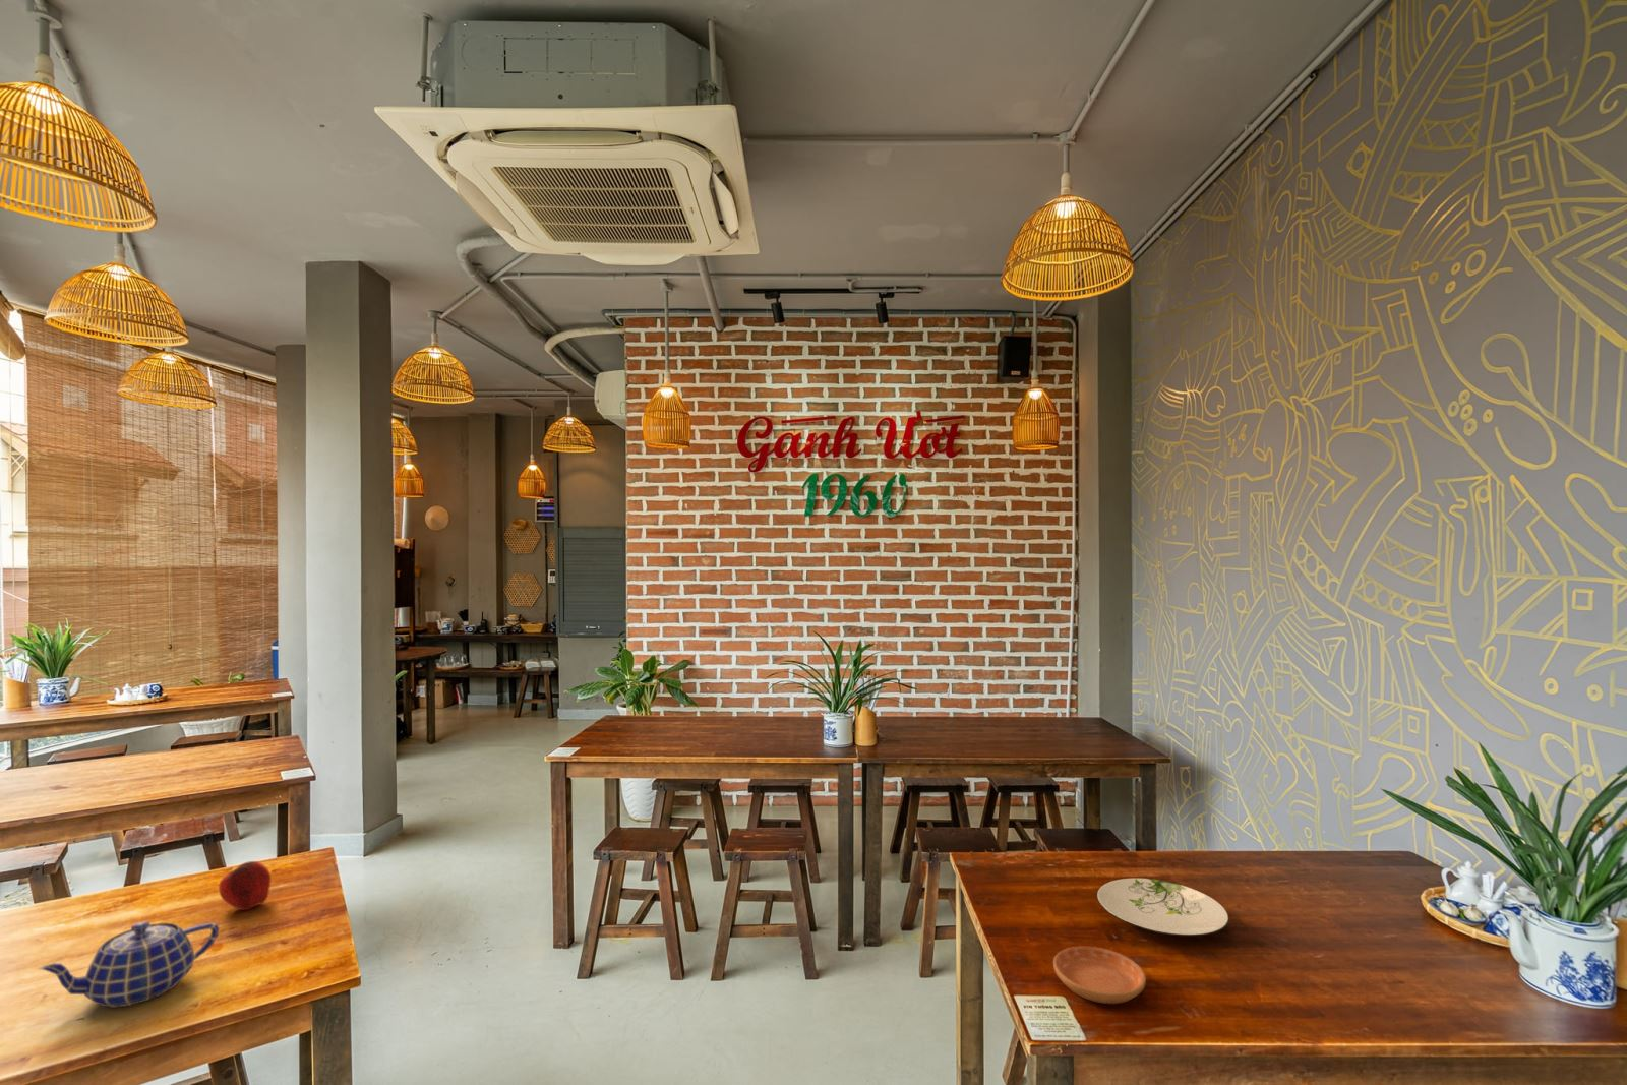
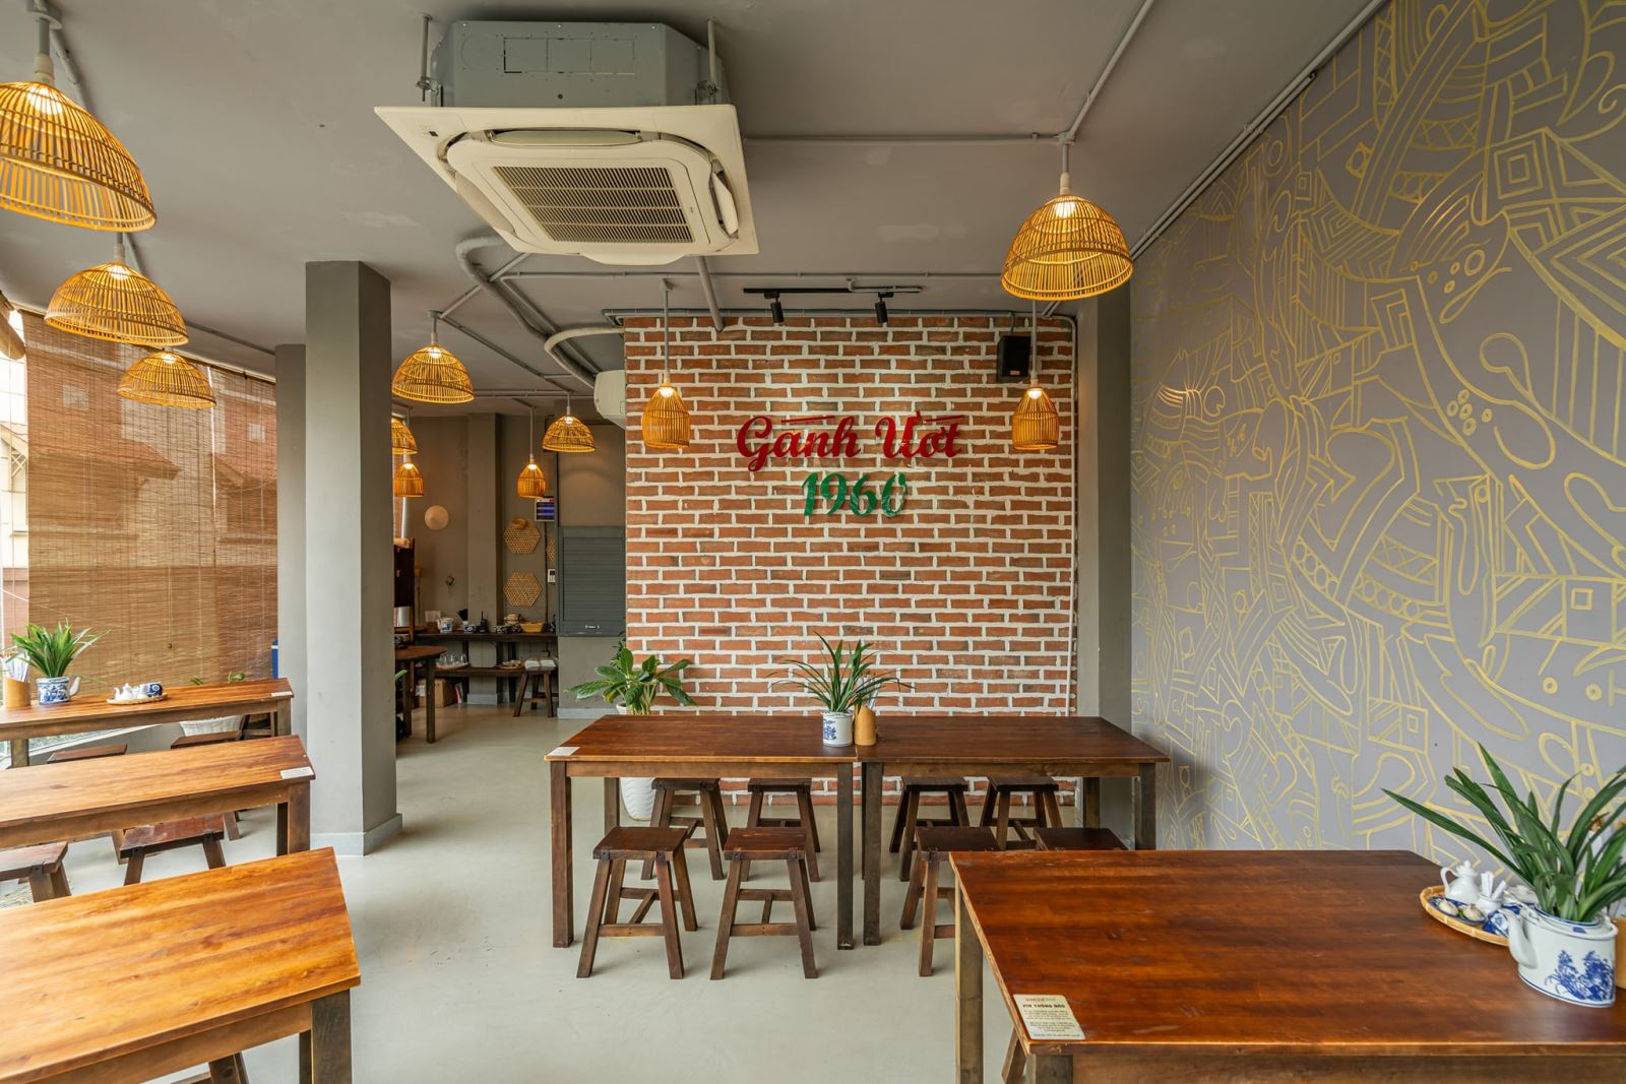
- teapot (134, 959)
- apple (245, 884)
- plate (1160, 911)
- saucer (1098, 975)
